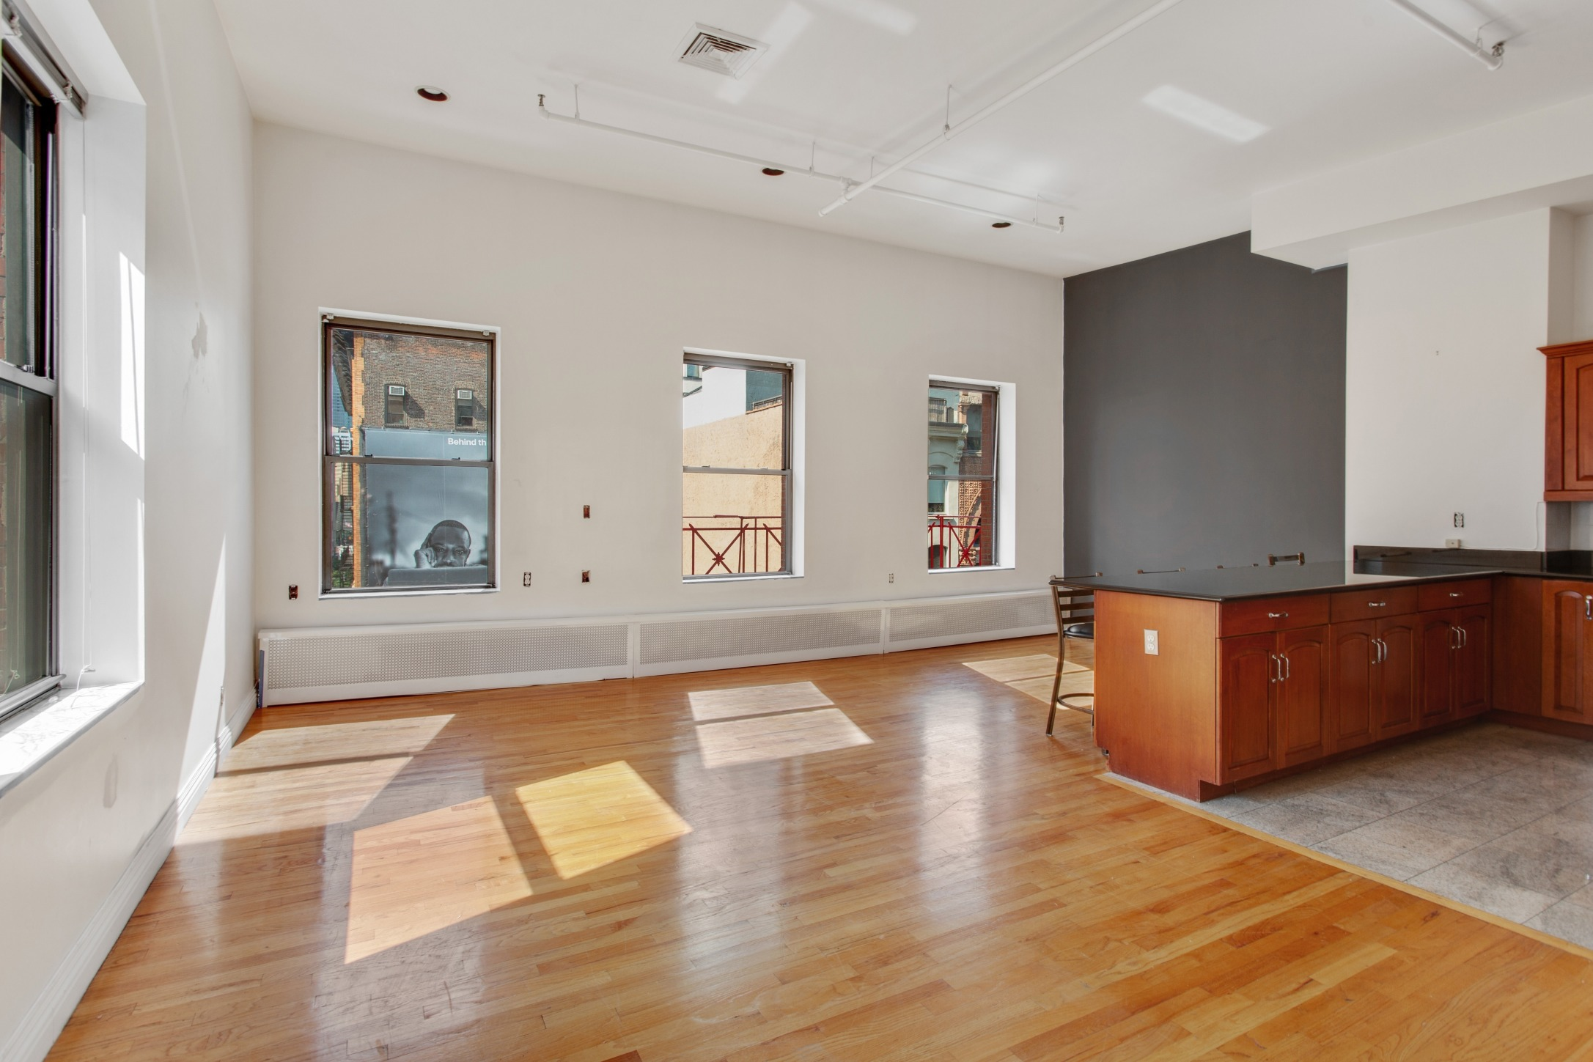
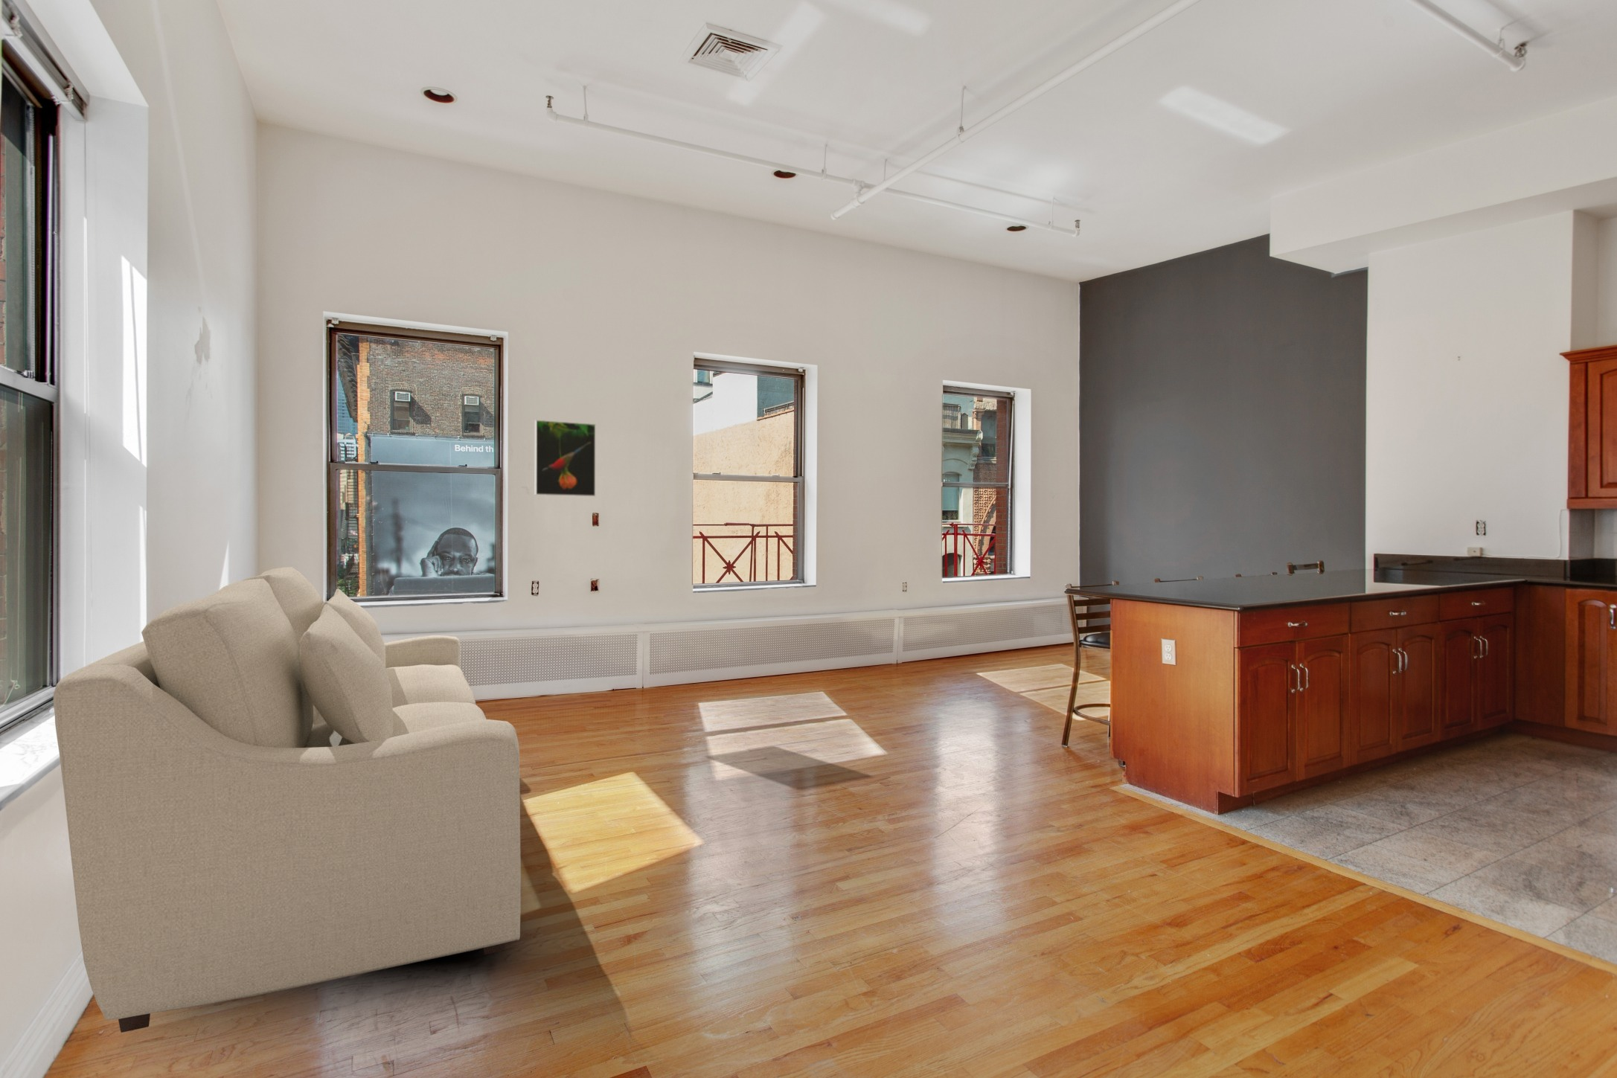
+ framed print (565, 458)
+ sofa (340, 707)
